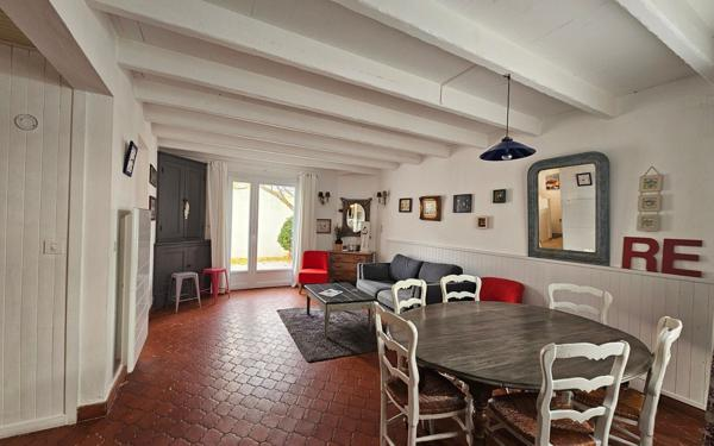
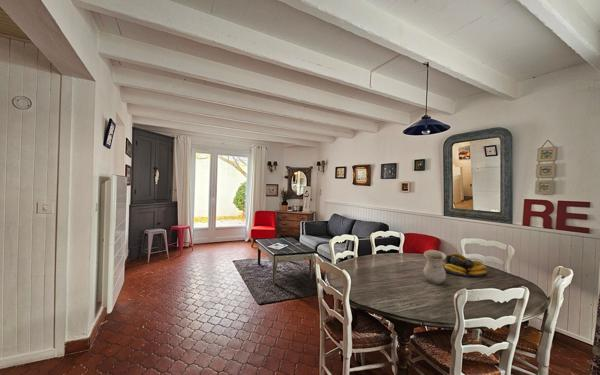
+ fruit bowl (460, 262)
+ vase (434, 267)
